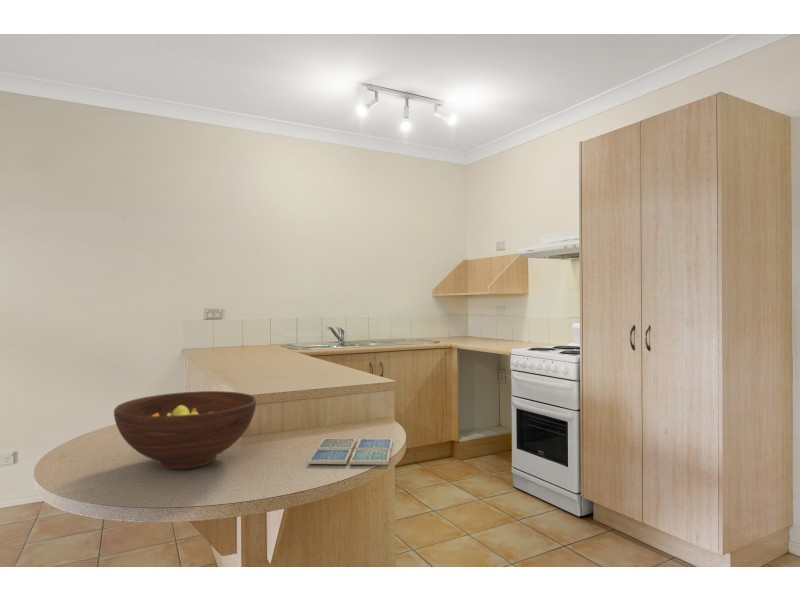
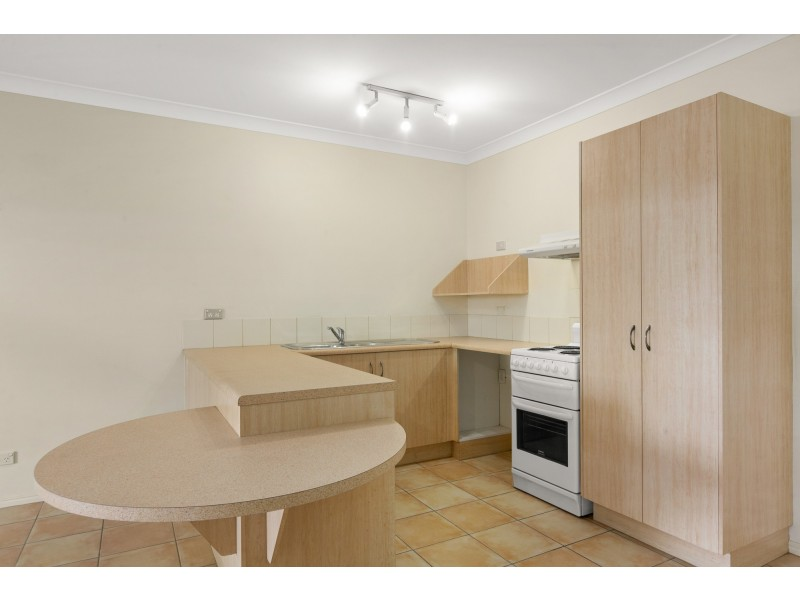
- fruit bowl (188, 432)
- drink coaster (354, 450)
